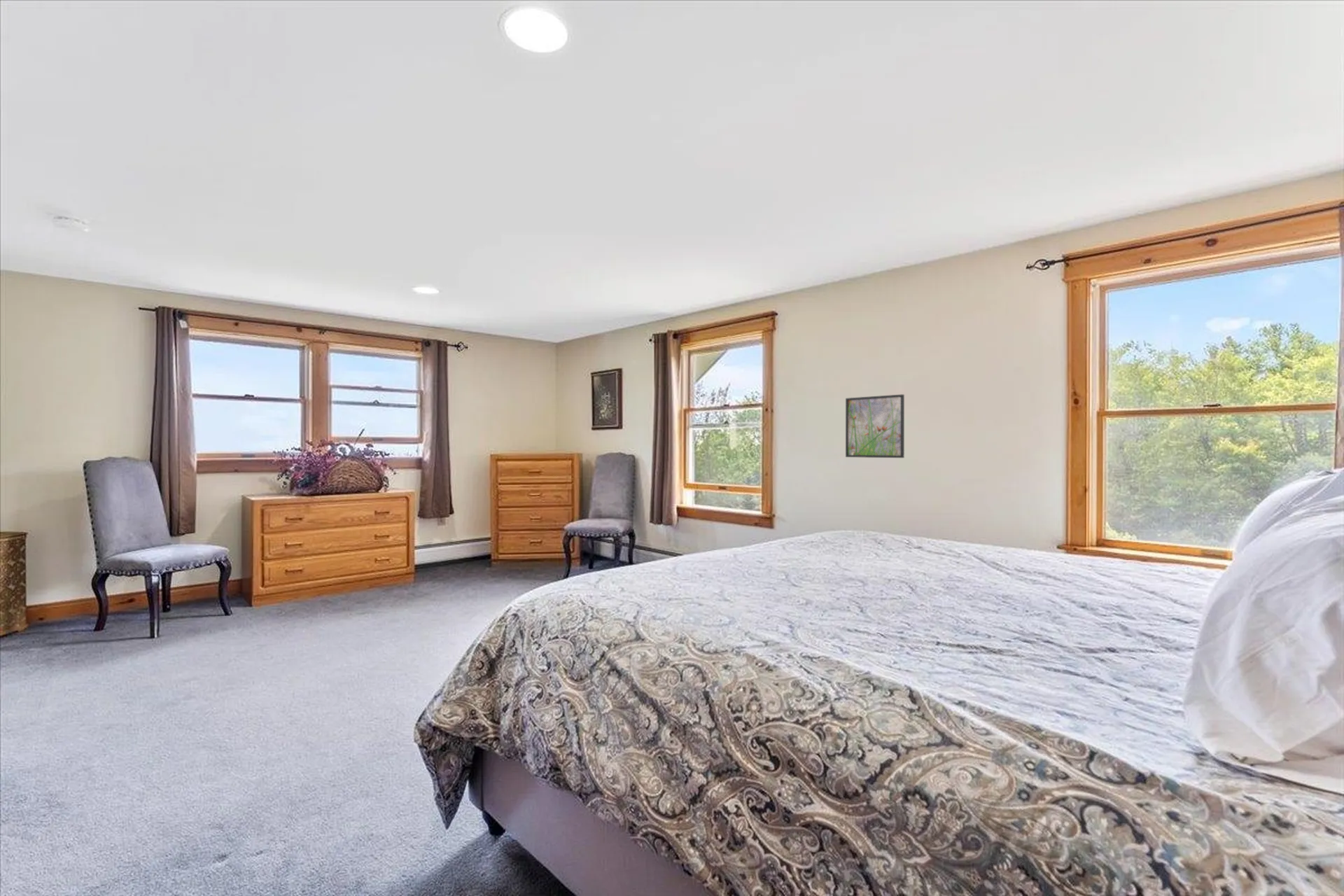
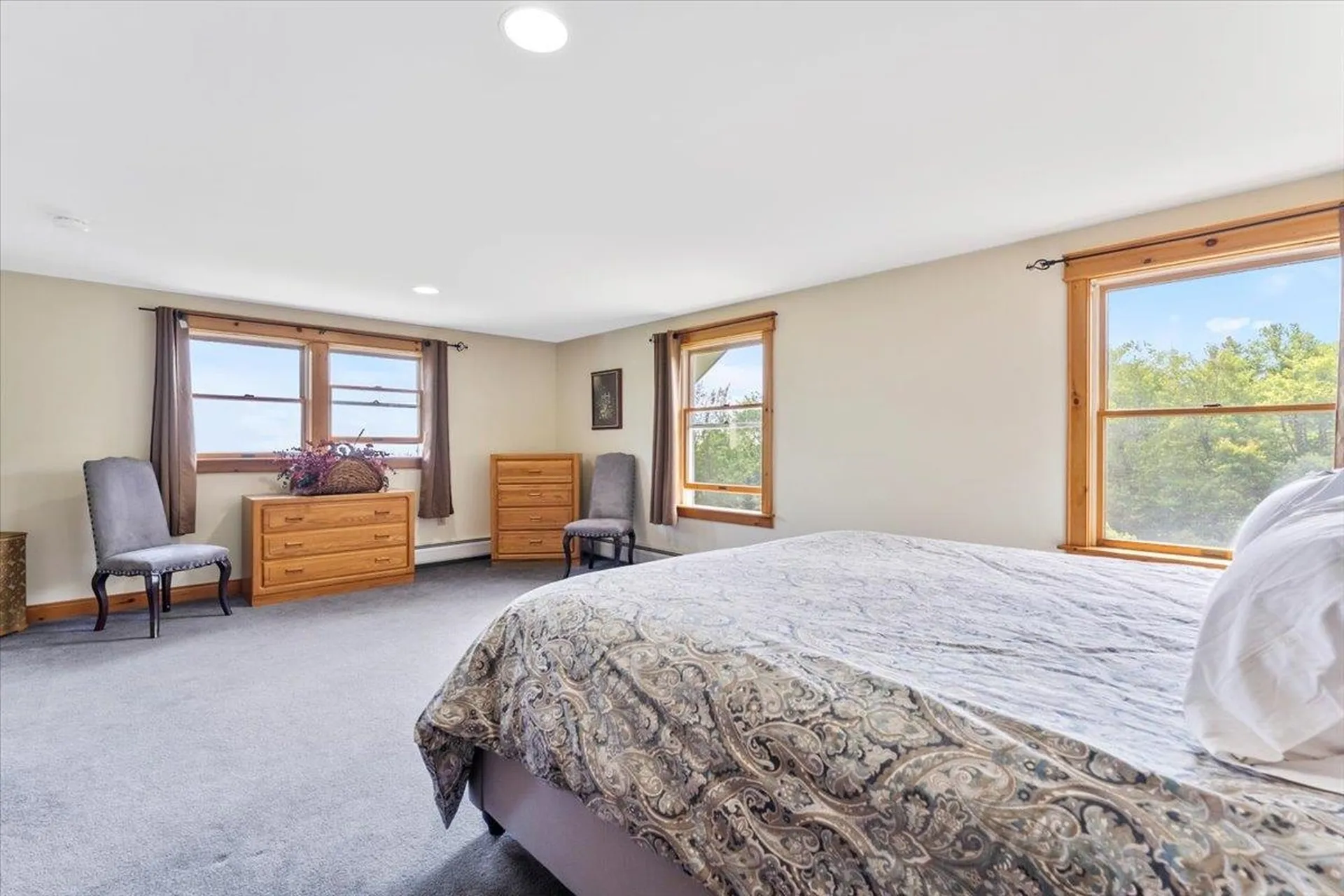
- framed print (874, 426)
